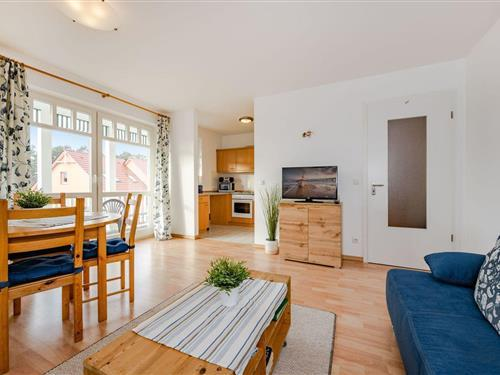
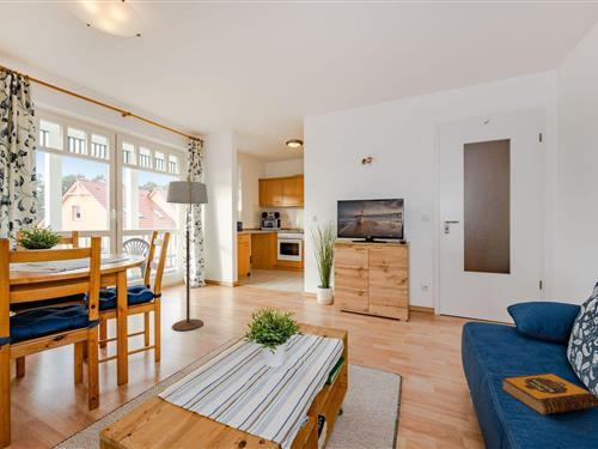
+ floor lamp (188, 250)
+ hardback book (548, 393)
